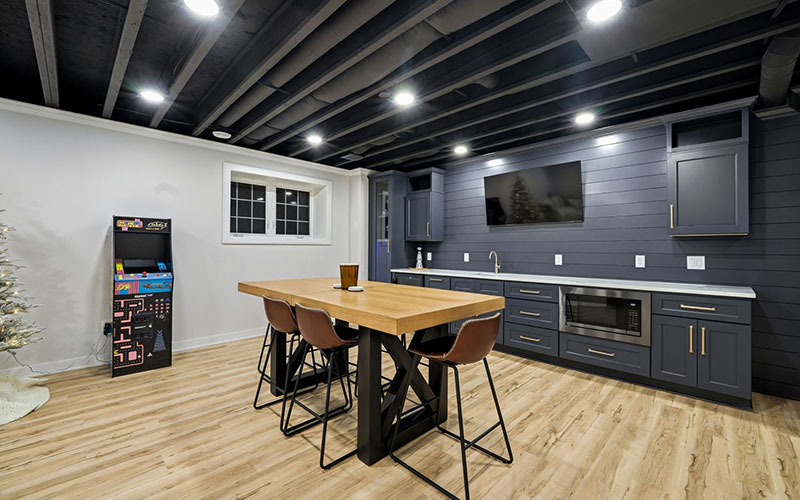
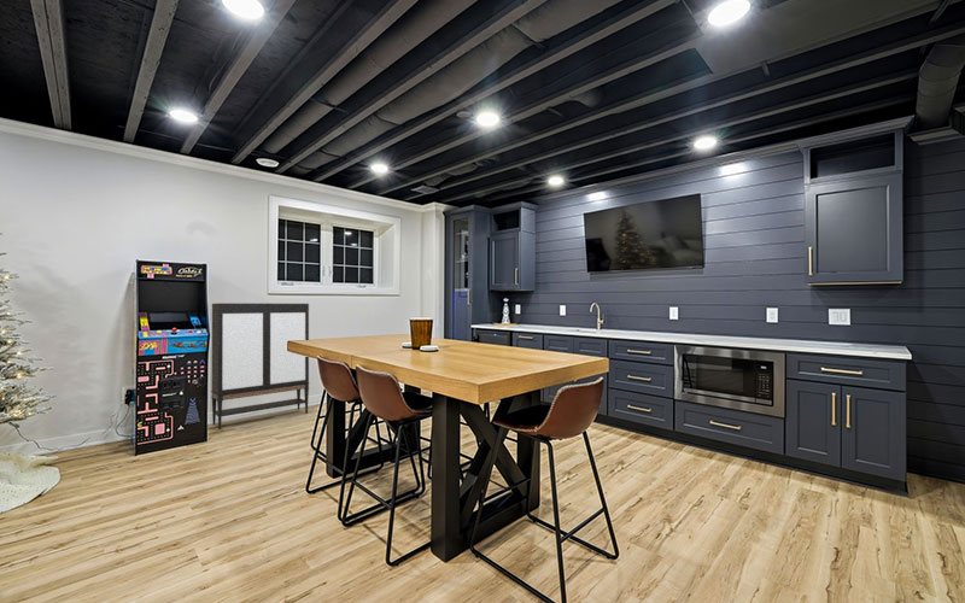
+ storage cabinet (262, 361)
